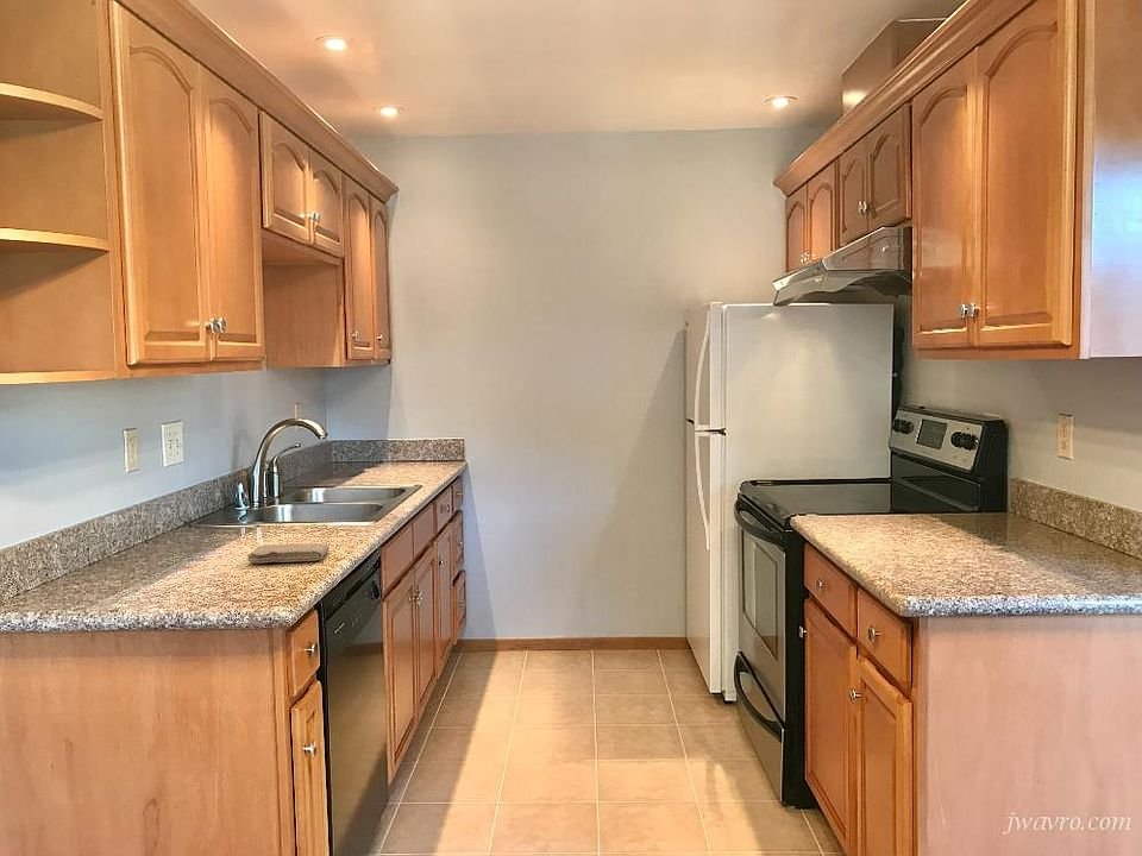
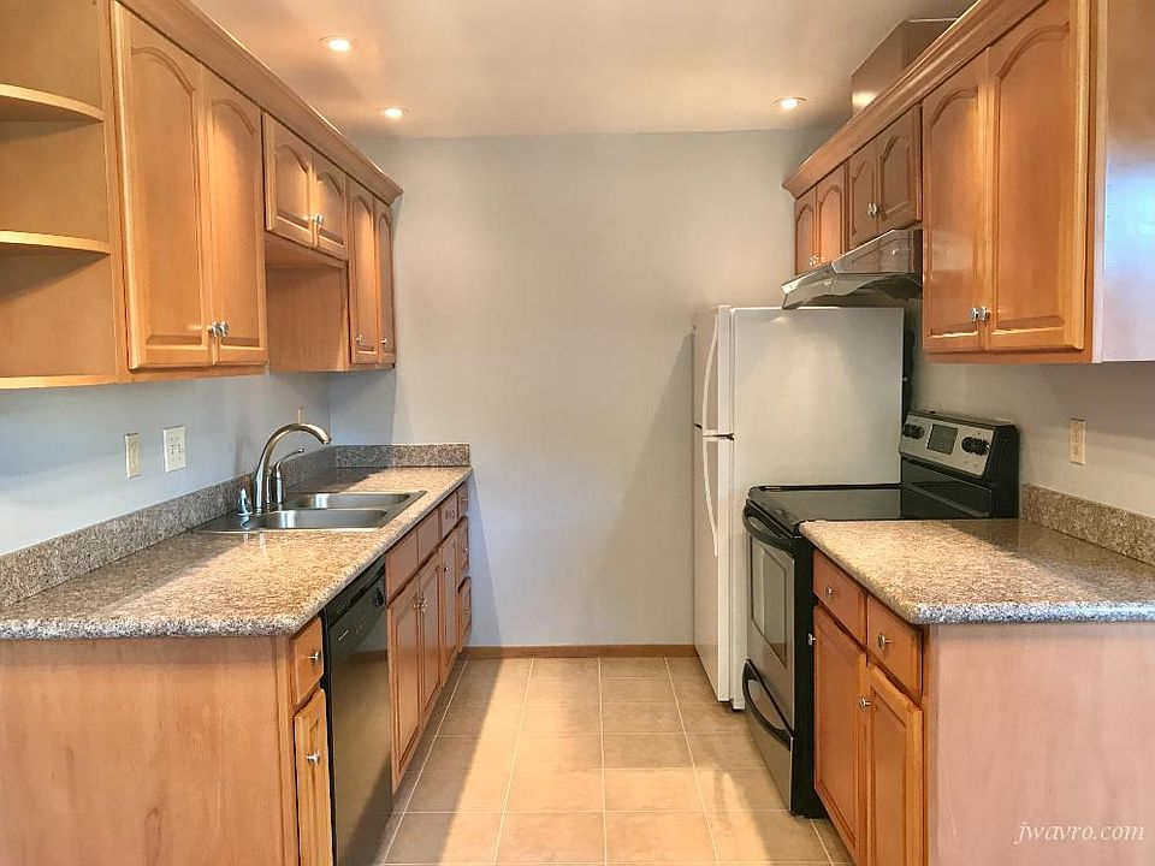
- washcloth (289, 552)
